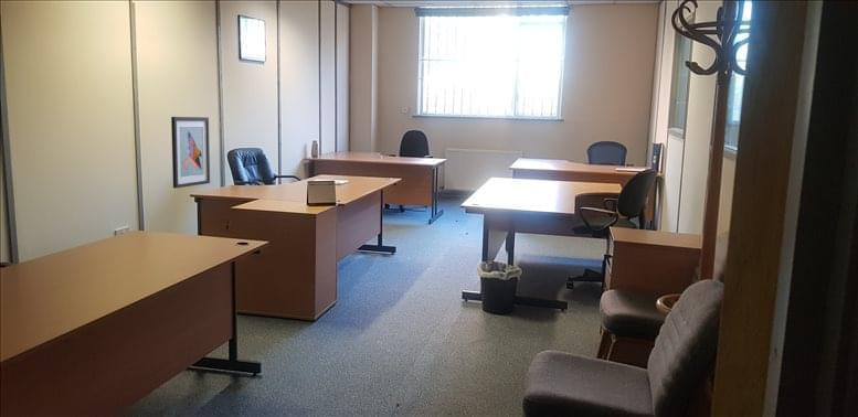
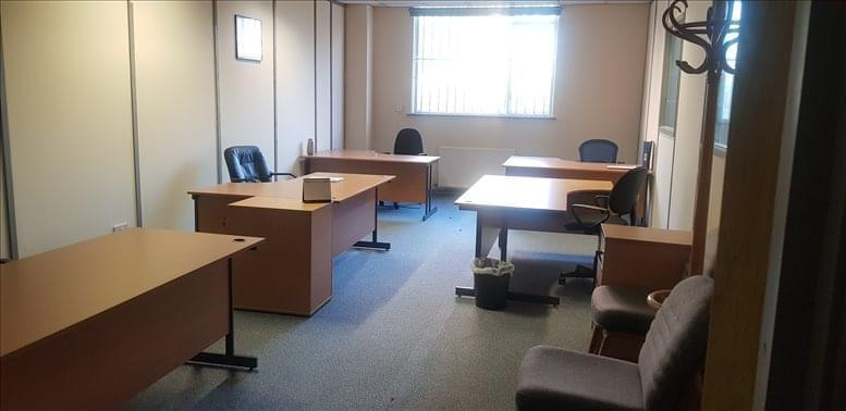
- wall art (191, 151)
